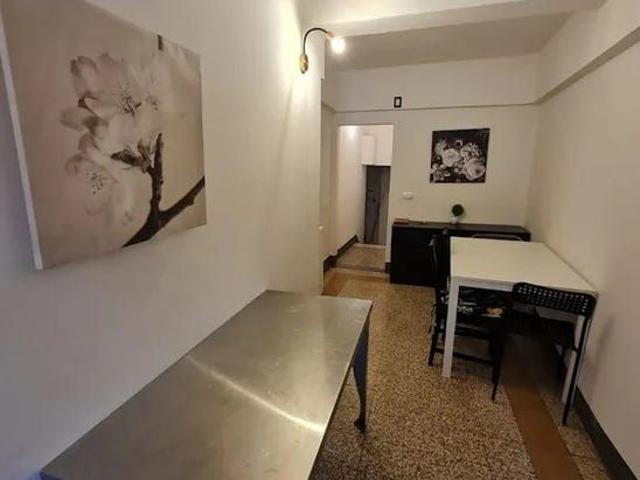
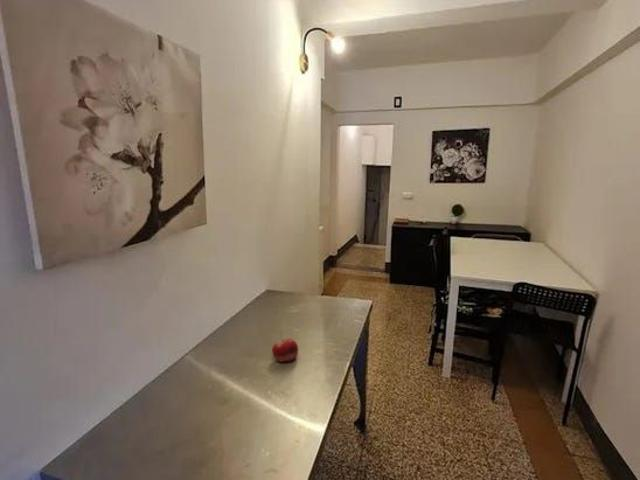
+ fruit (285, 349)
